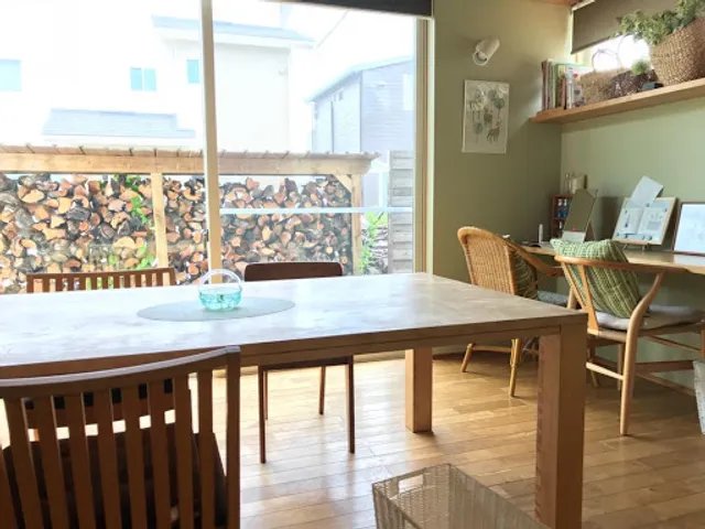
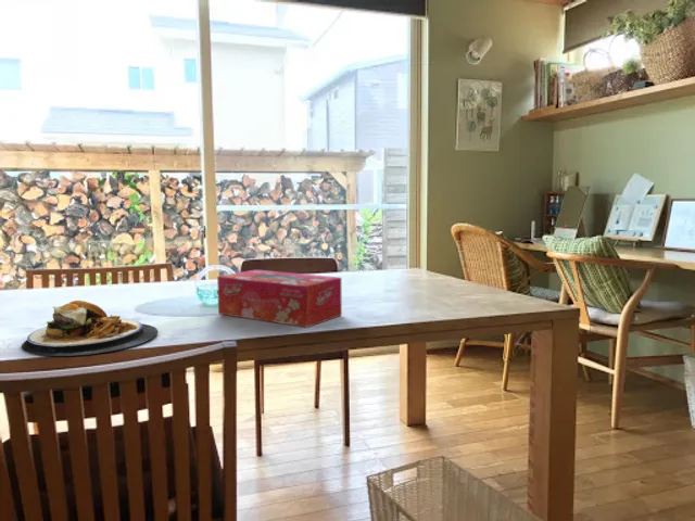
+ tissue box (279, 295)
+ plate (91, 320)
